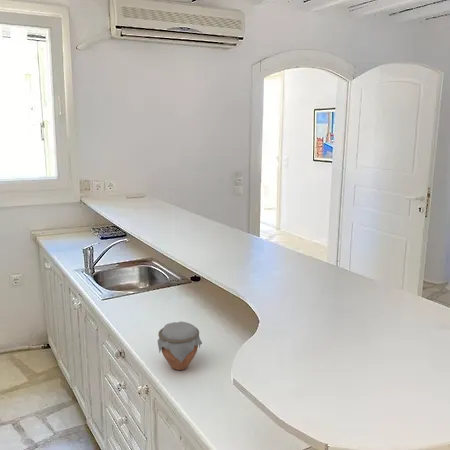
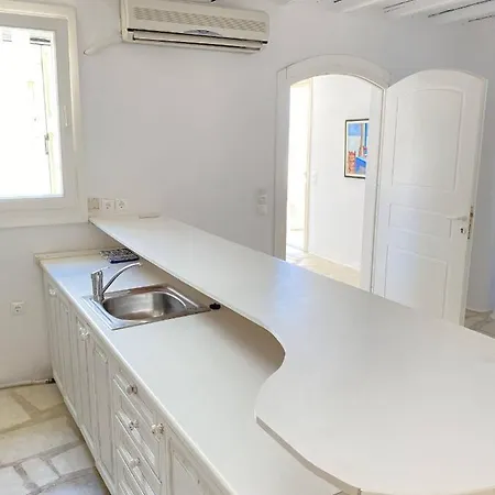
- jar (179, 346)
